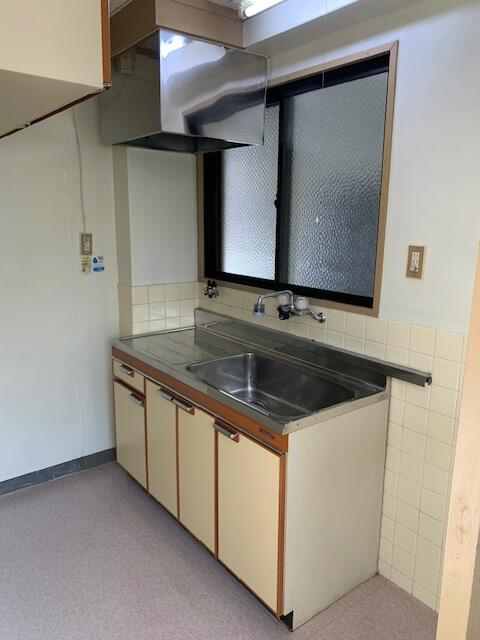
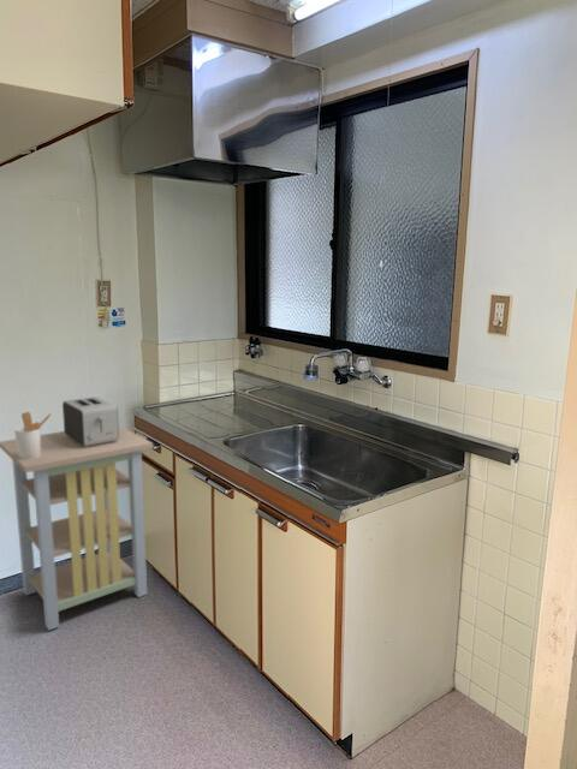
+ shelving unit (81, 519)
+ toaster (90, 421)
+ utensil holder (34, 434)
